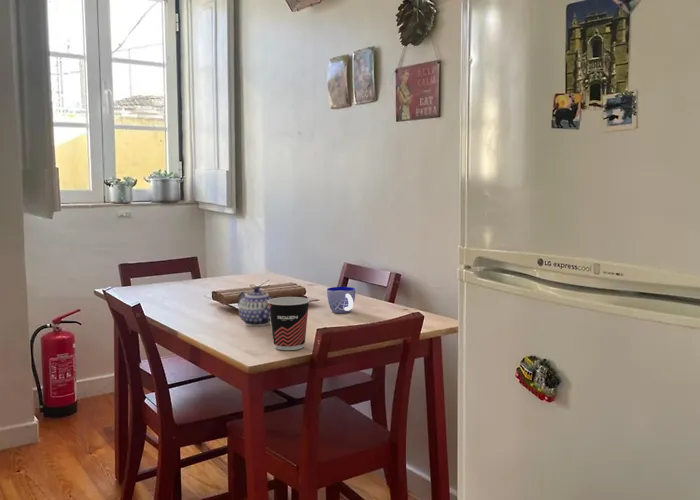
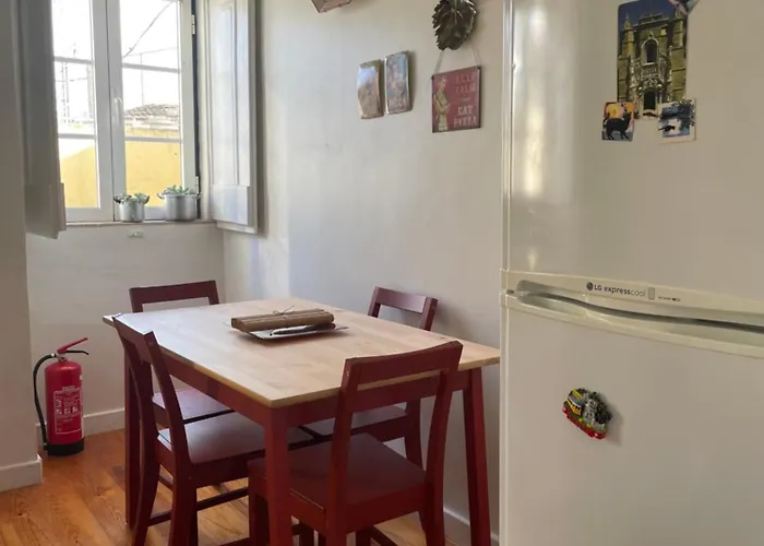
- cup (289, 323)
- teapot (257, 305)
- cup (343, 300)
